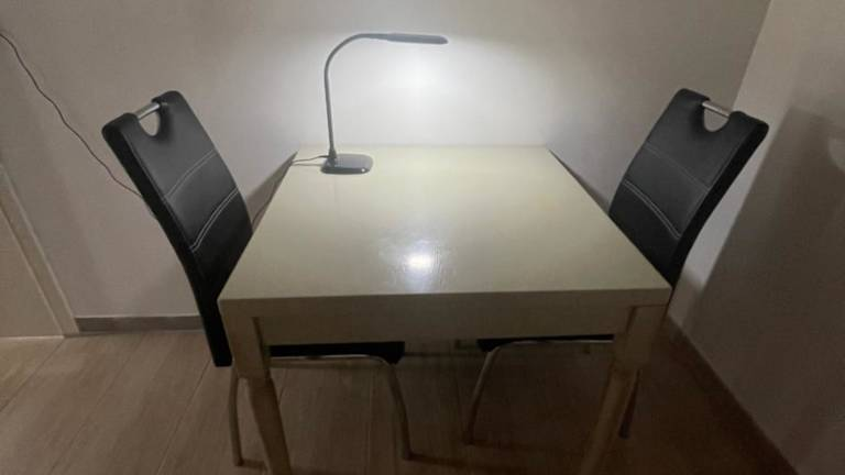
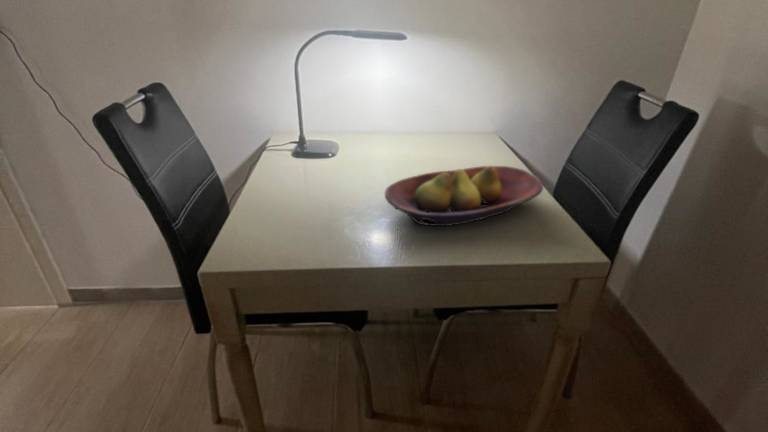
+ fruit bowl (465, 189)
